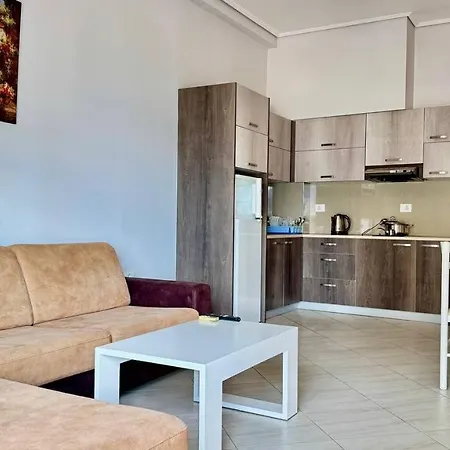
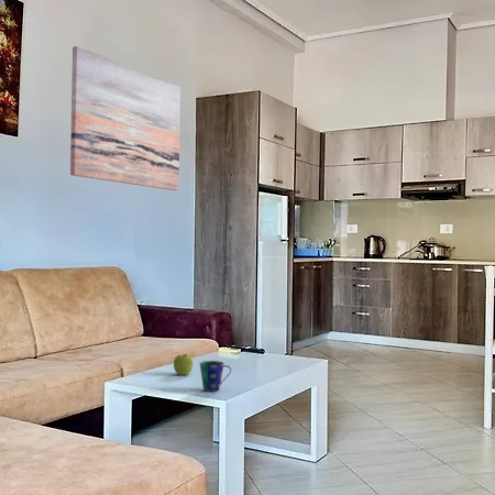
+ fruit (183, 363)
+ cup (215, 376)
+ wall art (131, 125)
